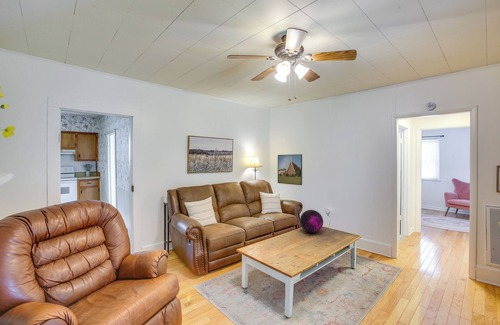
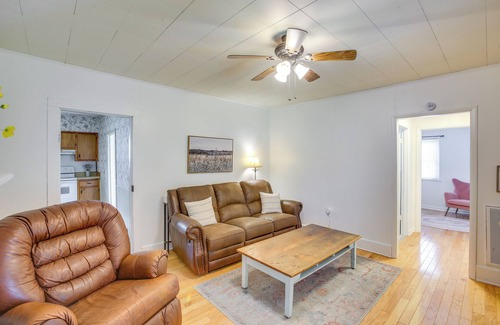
- decorative orb (311, 221)
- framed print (289, 169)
